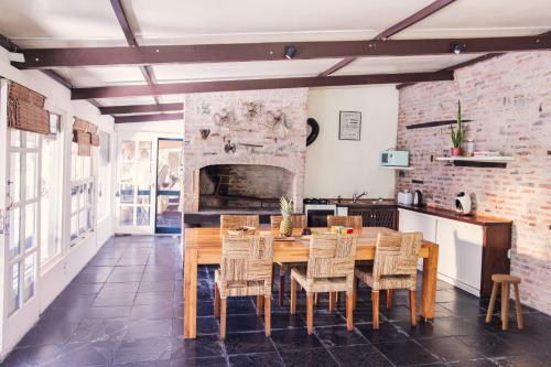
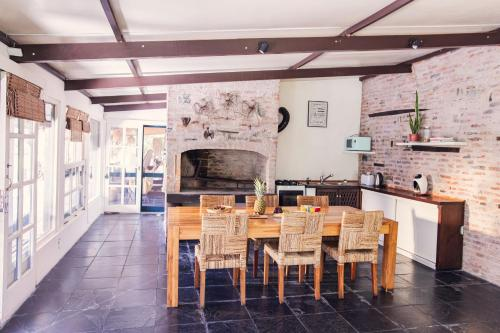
- stool (505, 301)
